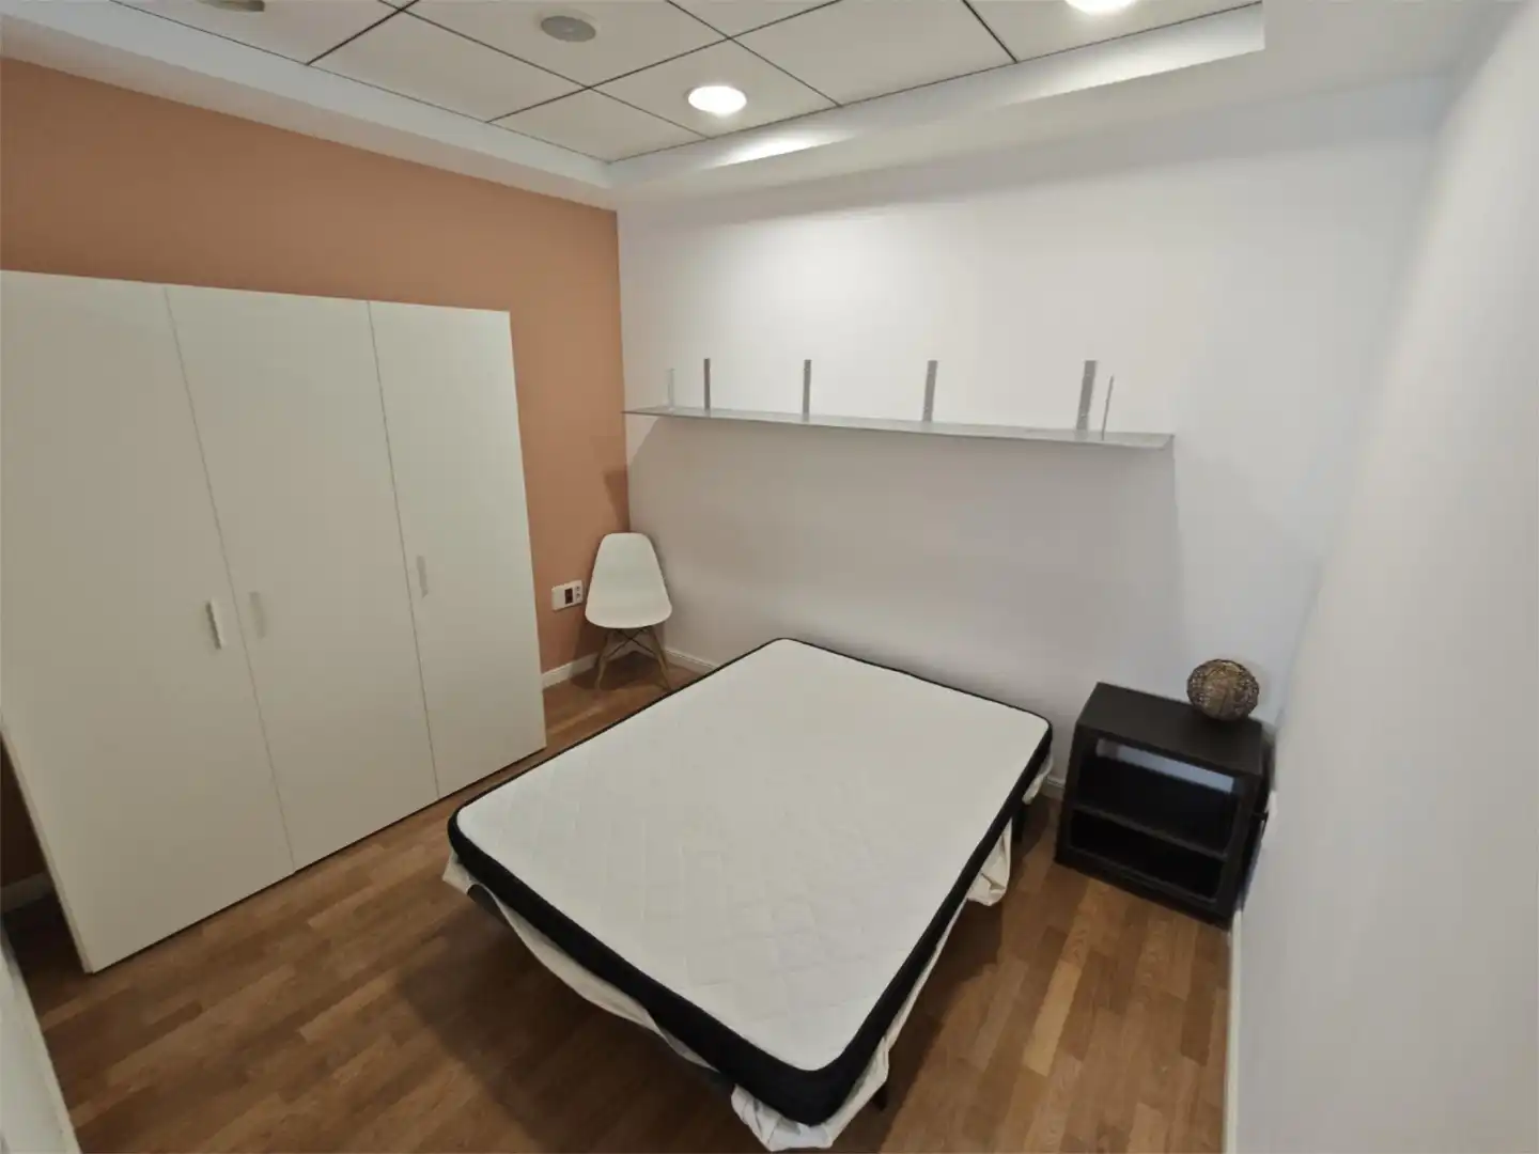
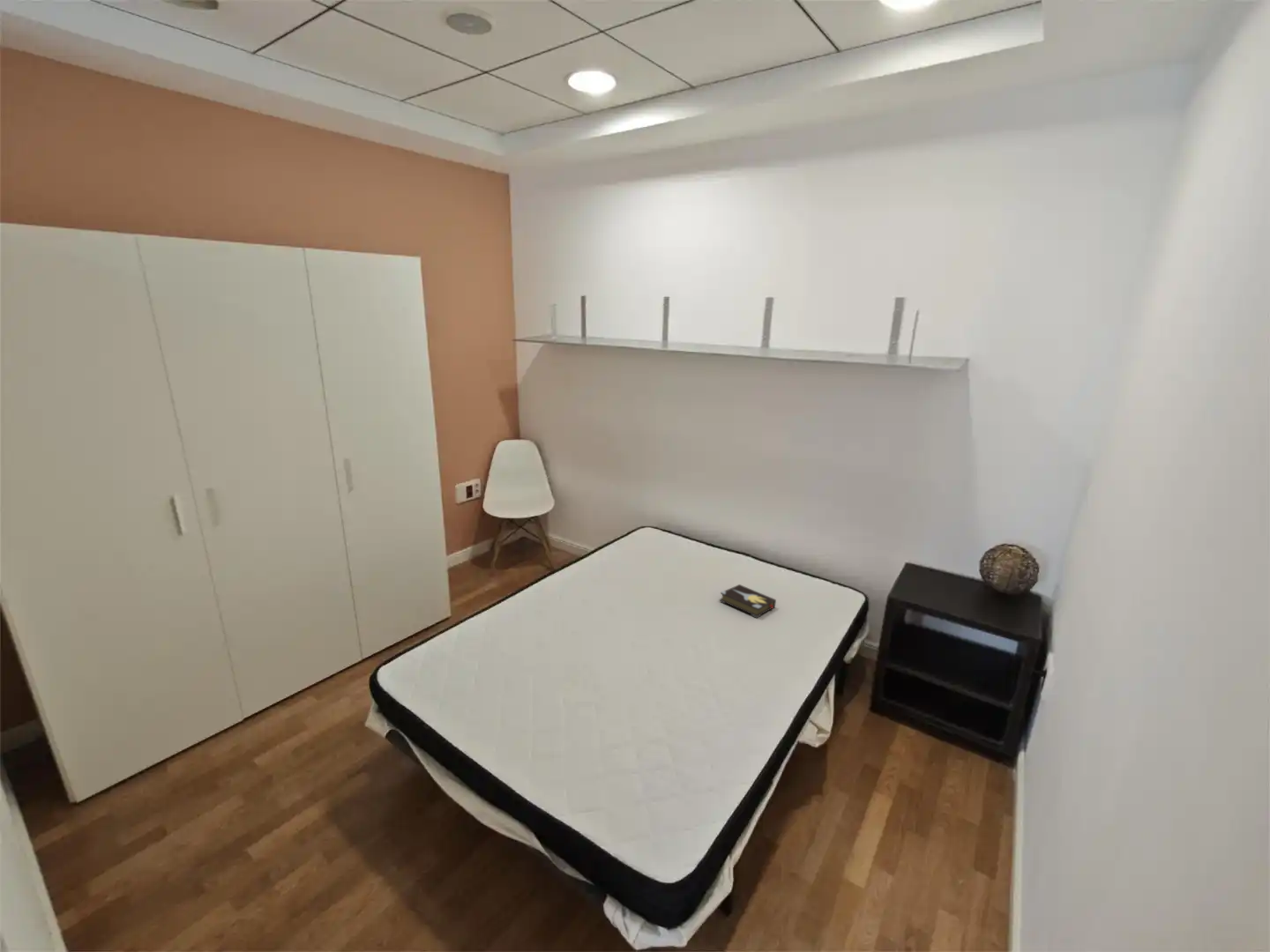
+ hardback book (747, 599)
